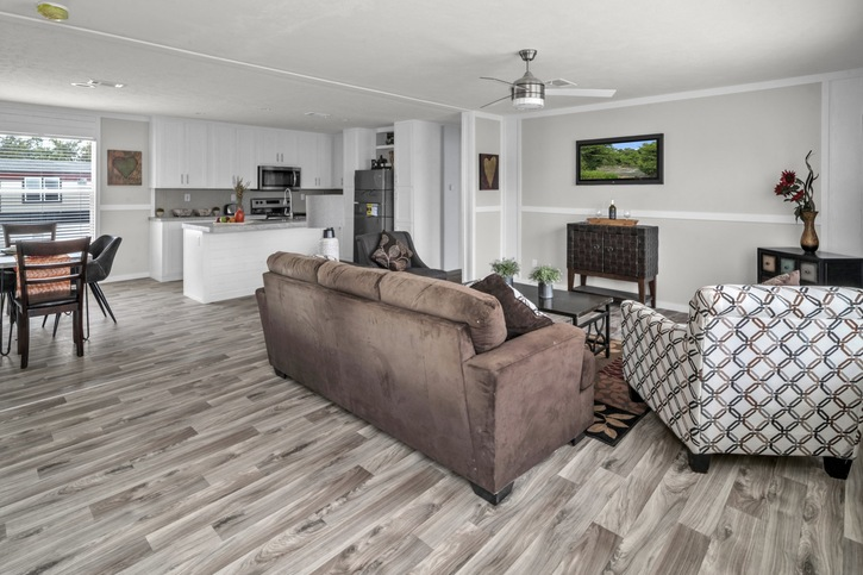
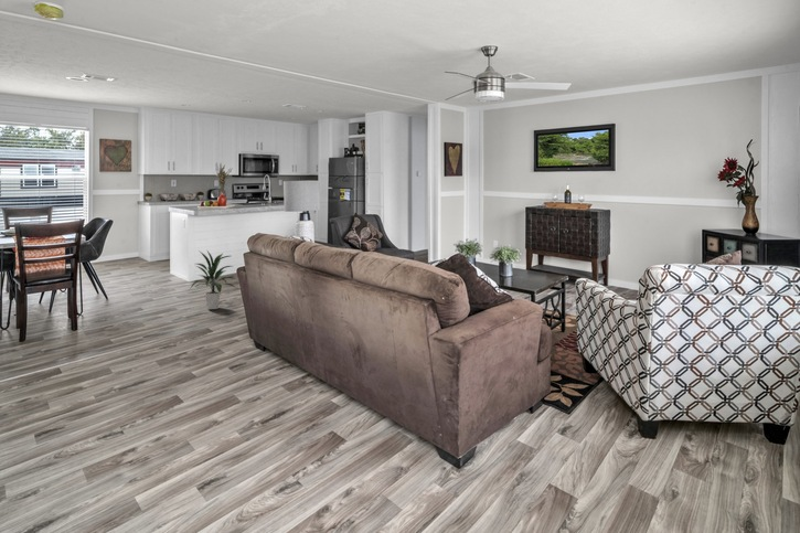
+ indoor plant (214, 278)
